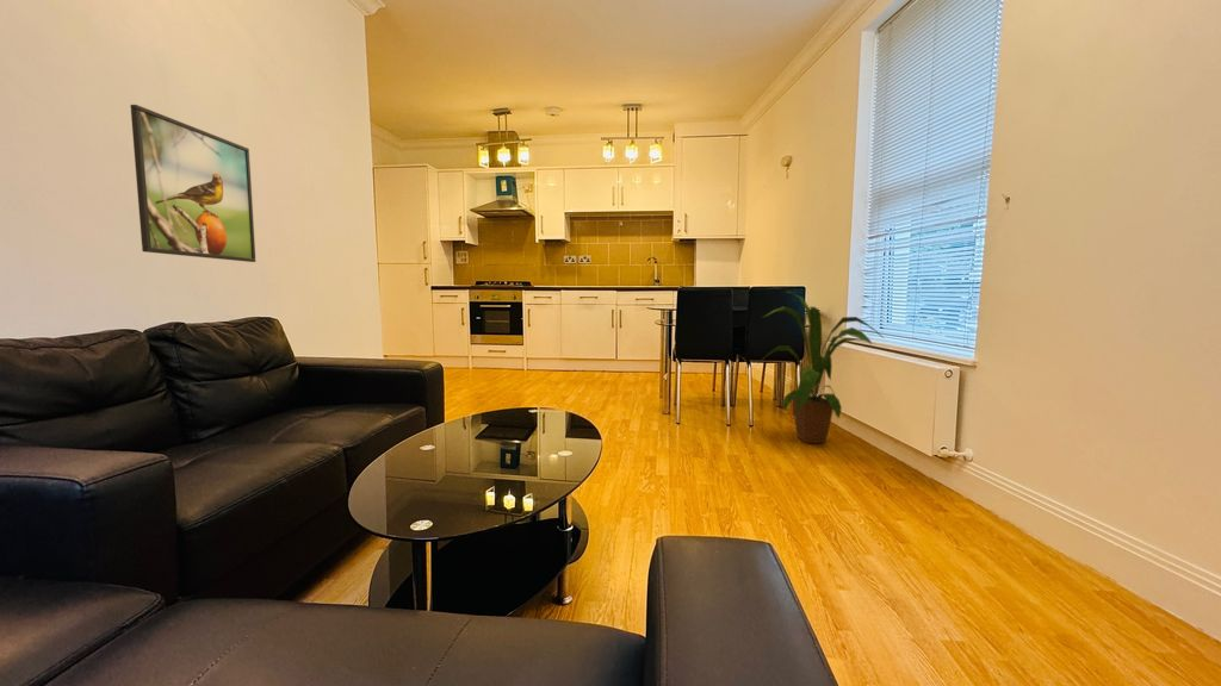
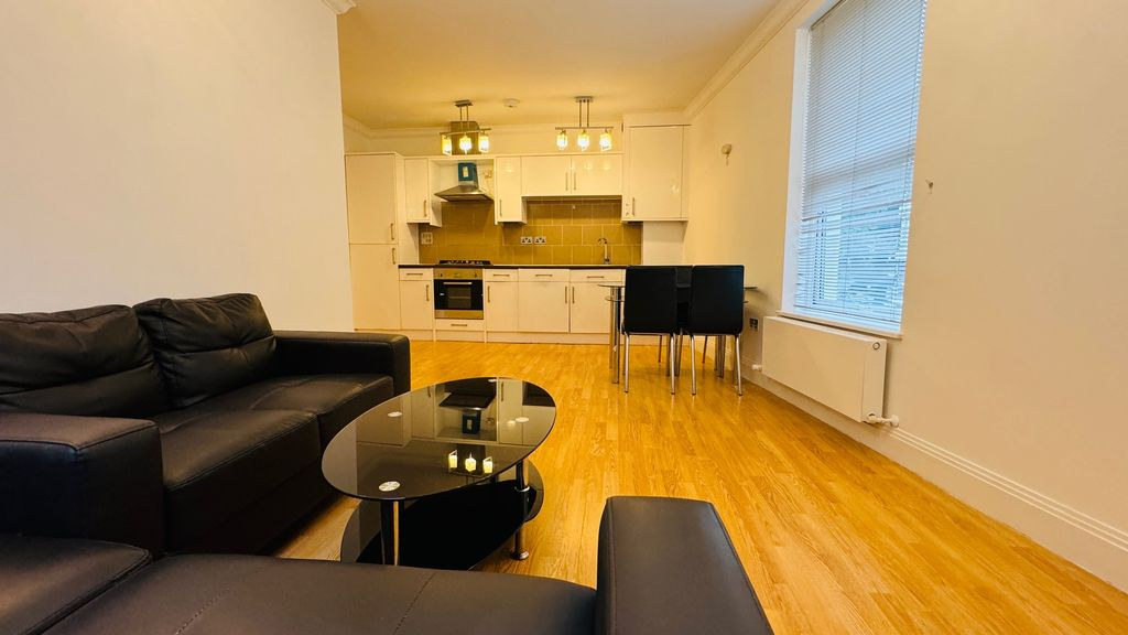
- house plant (818, 368)
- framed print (202, 194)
